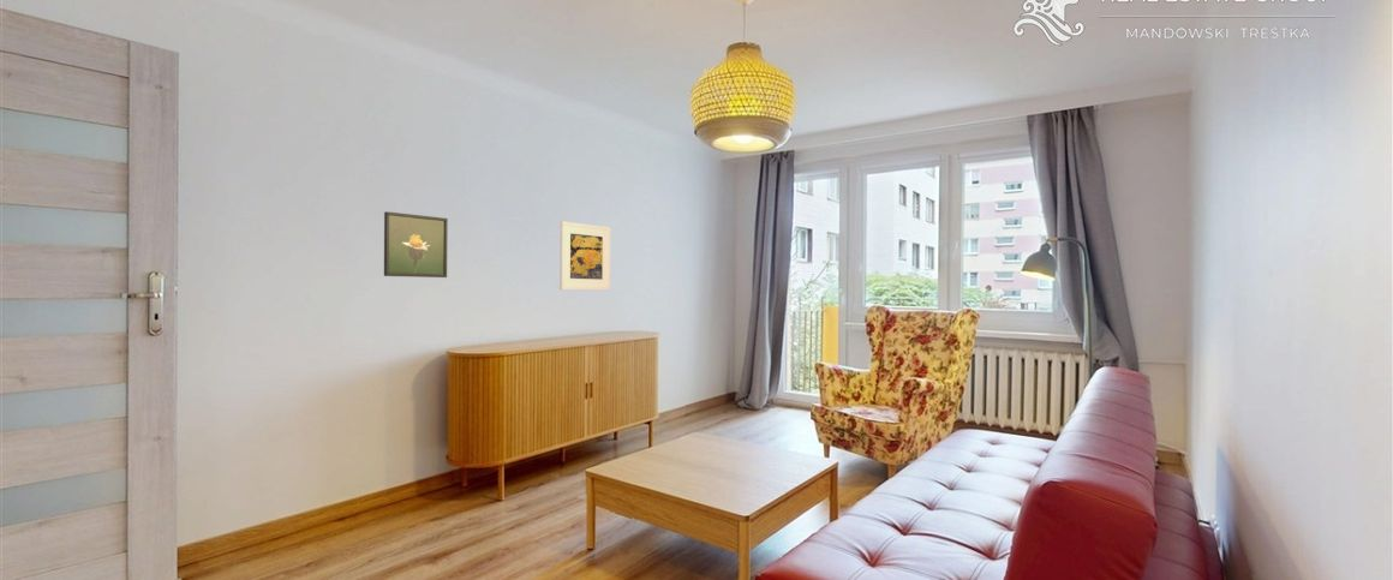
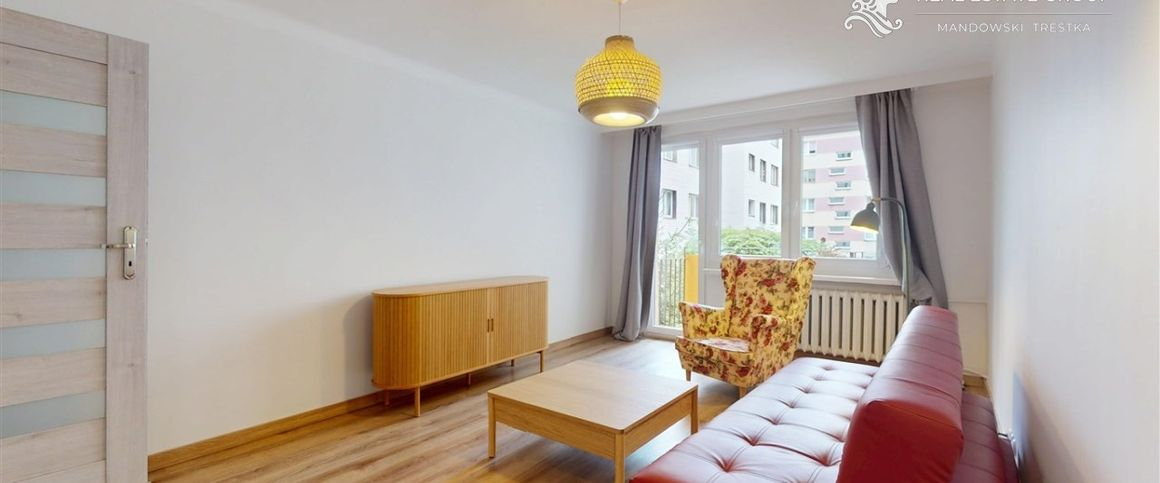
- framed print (586, 257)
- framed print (417, 245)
